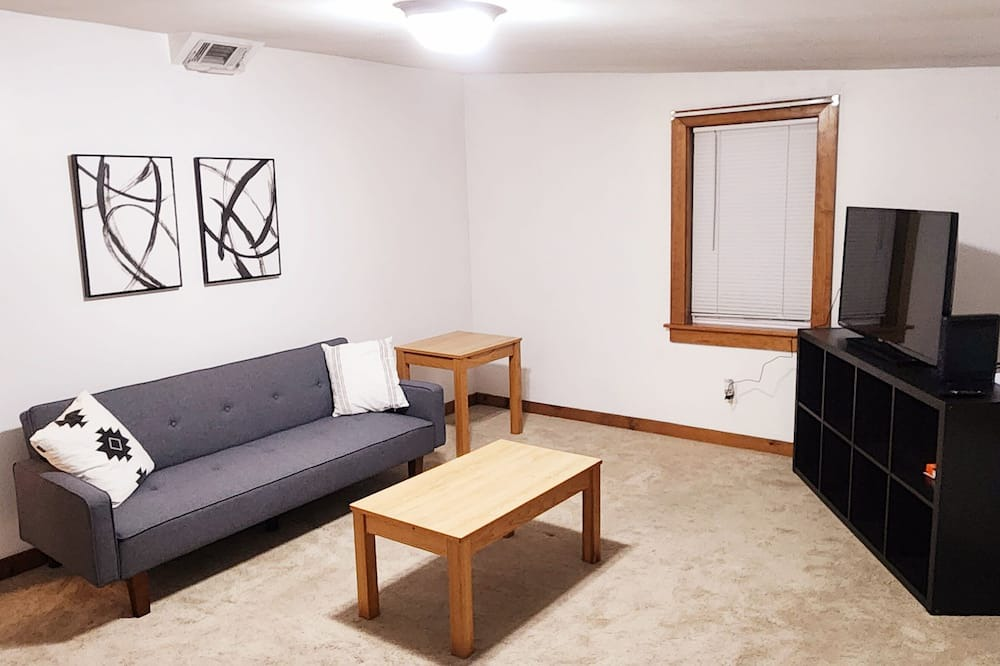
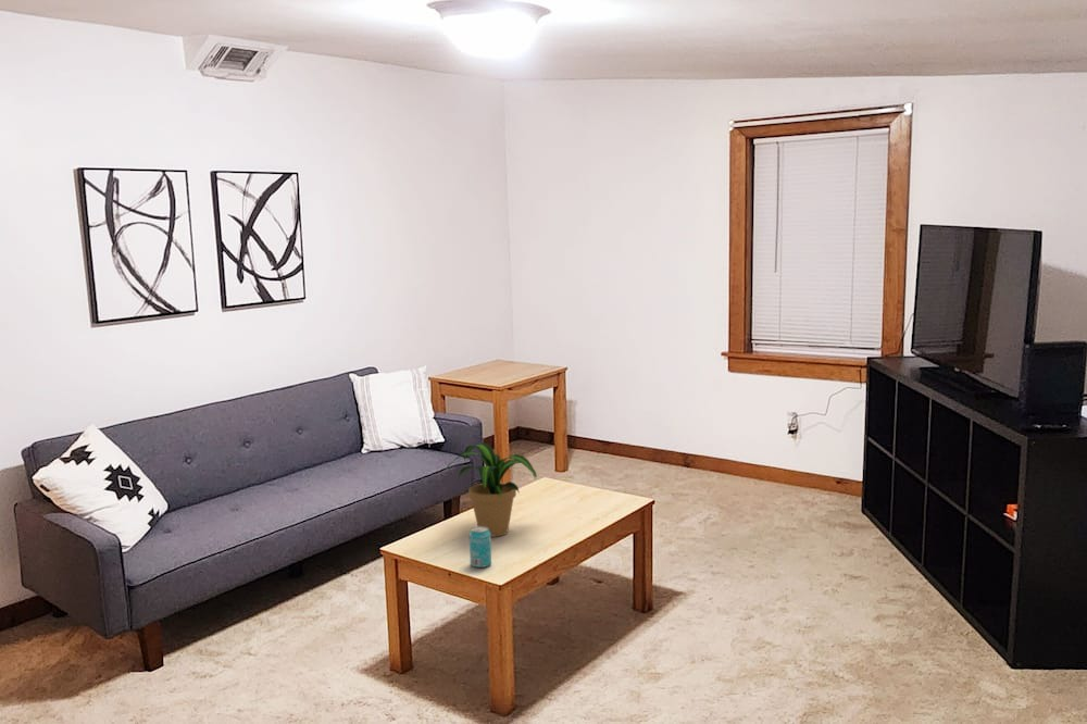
+ potted plant (491, 489)
+ beverage can (479, 547)
